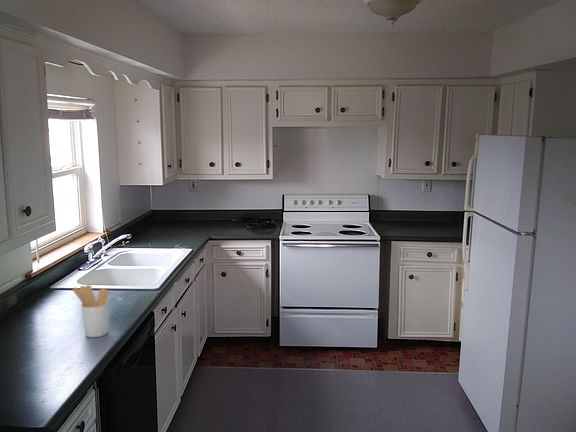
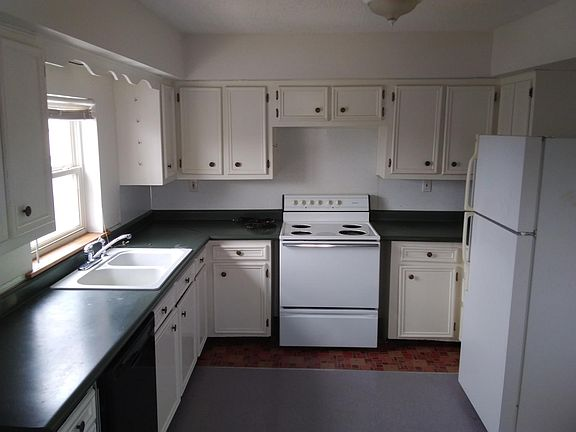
- utensil holder (91, 309)
